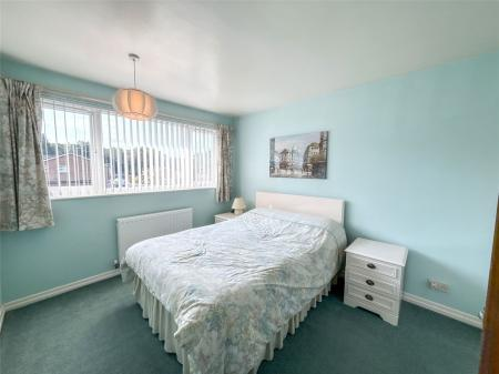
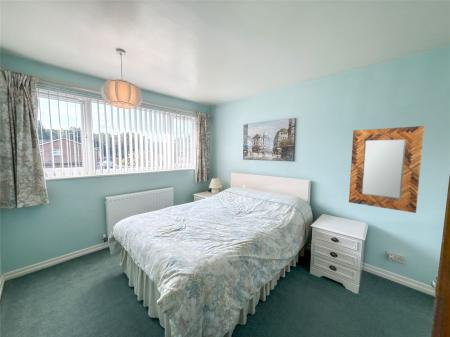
+ home mirror (382, 168)
